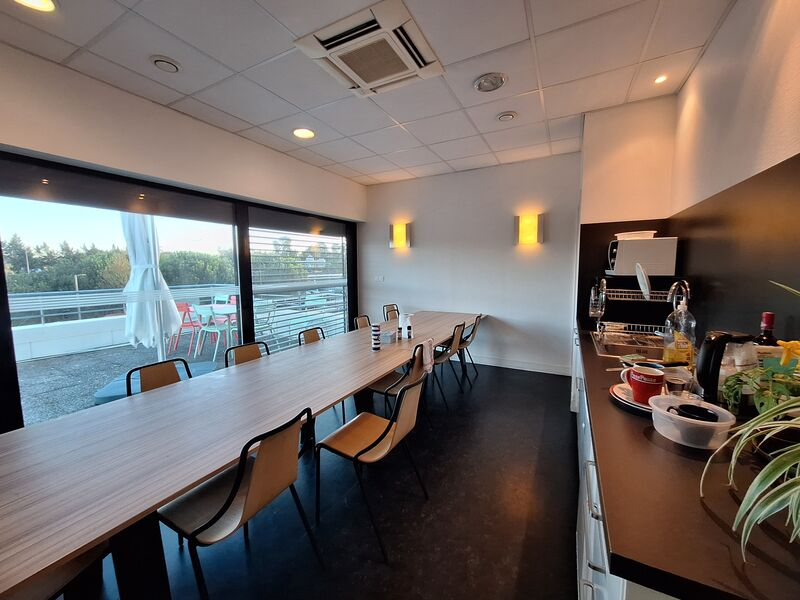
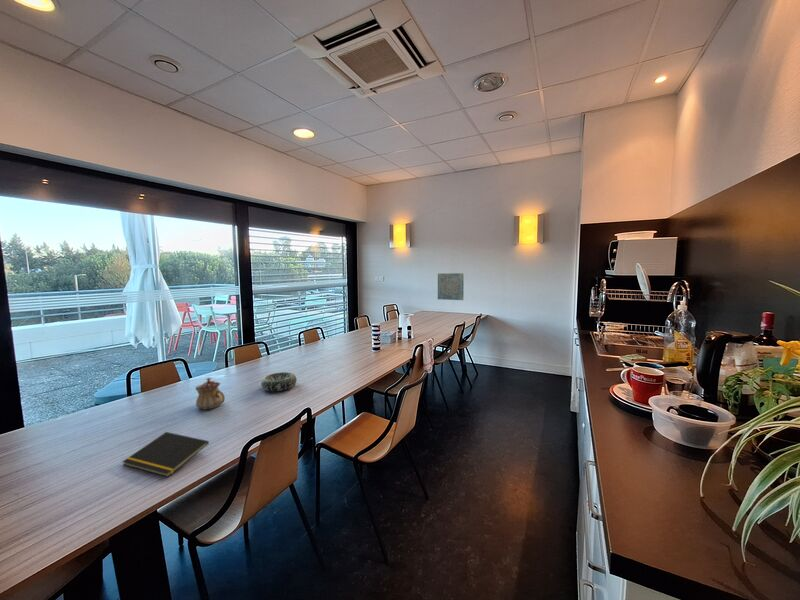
+ wall art (450, 286)
+ notepad (167, 452)
+ decorative bowl (279, 381)
+ teapot (210, 391)
